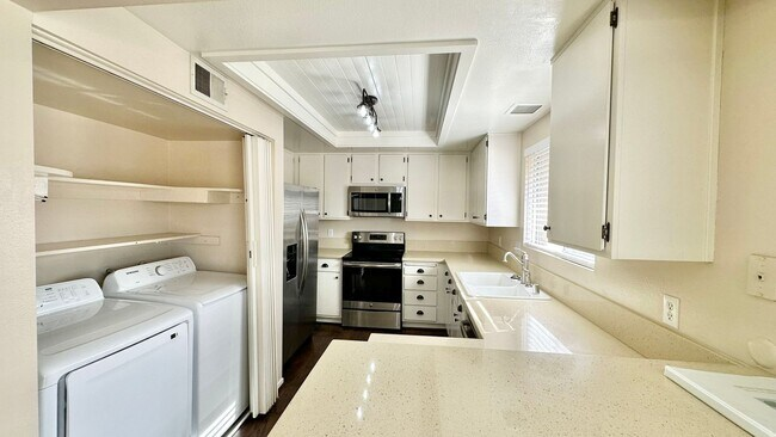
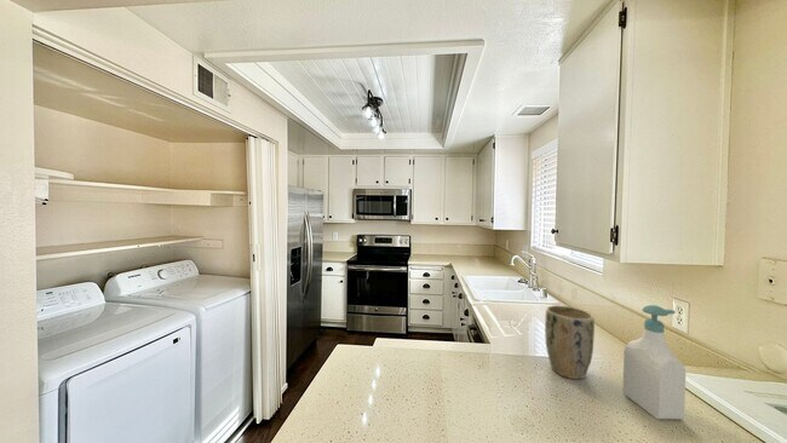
+ plant pot (568, 341)
+ soap bottle (656, 356)
